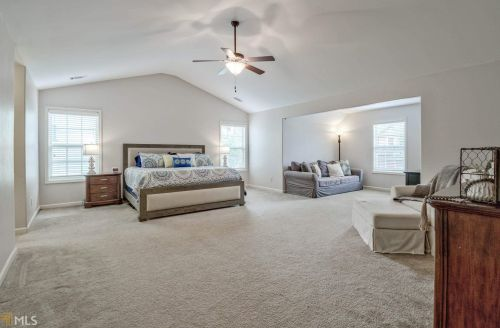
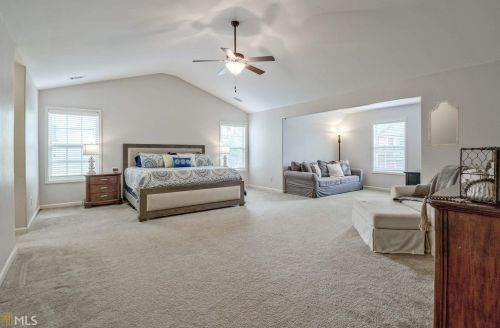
+ home mirror (443, 123)
